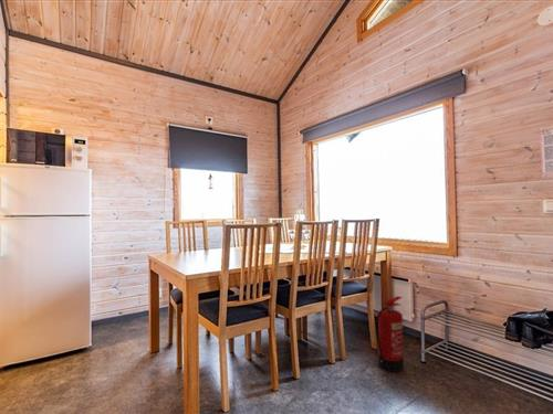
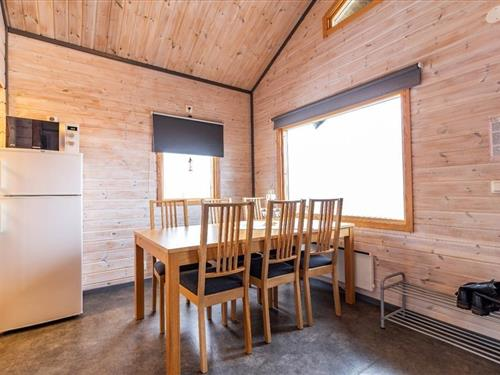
- fire extinguisher (389, 332)
